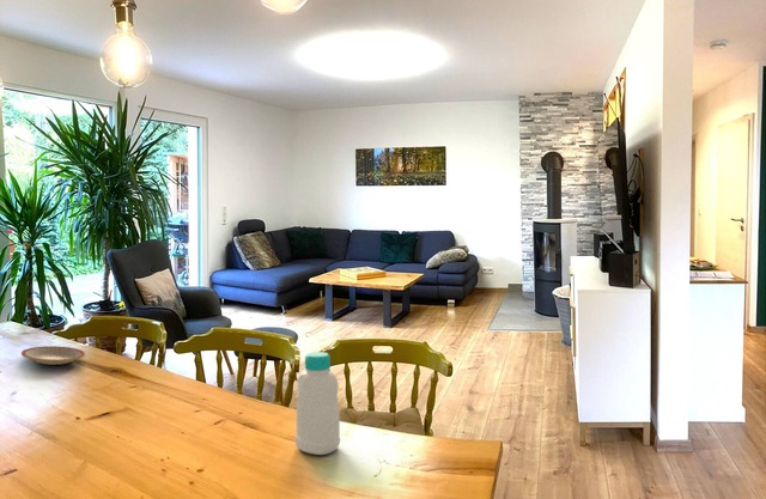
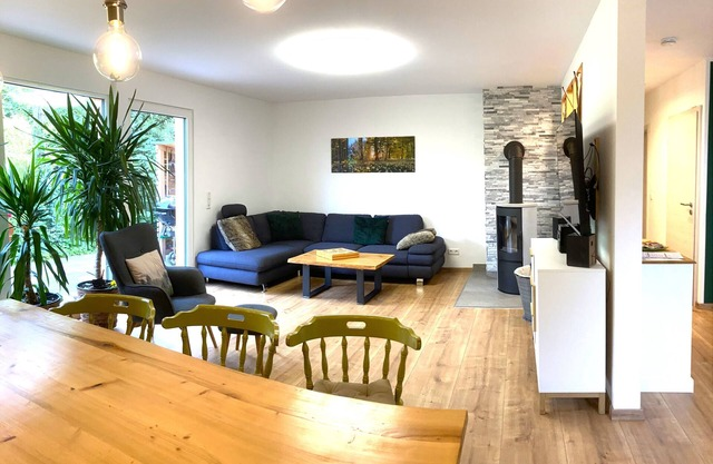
- plate (53, 357)
- bottle (317, 401)
